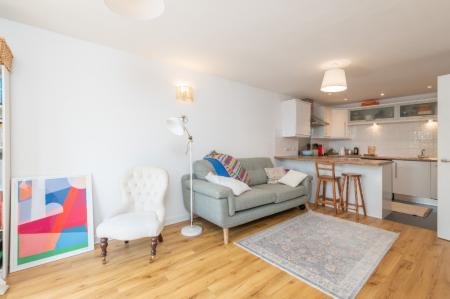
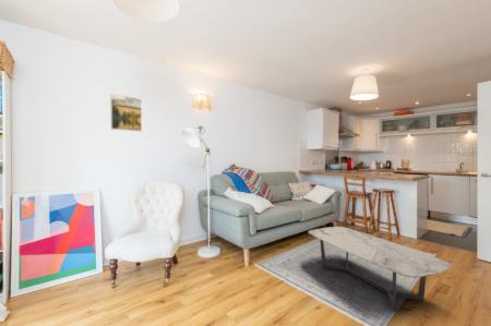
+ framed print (127, 112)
+ coffee table (368, 261)
